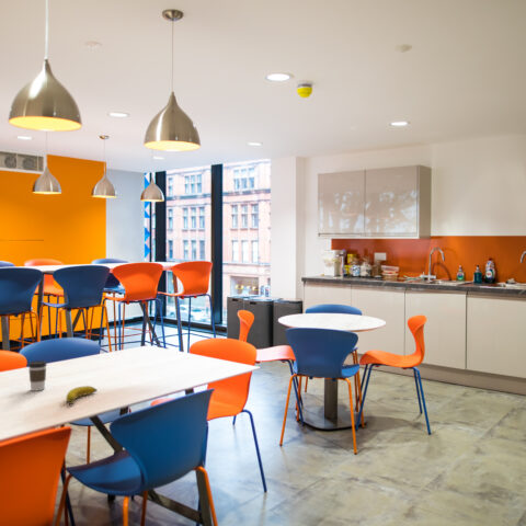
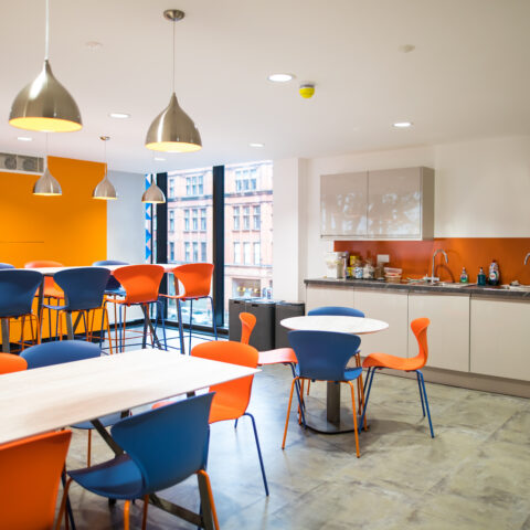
- banana (78, 393)
- coffee cup (37, 375)
